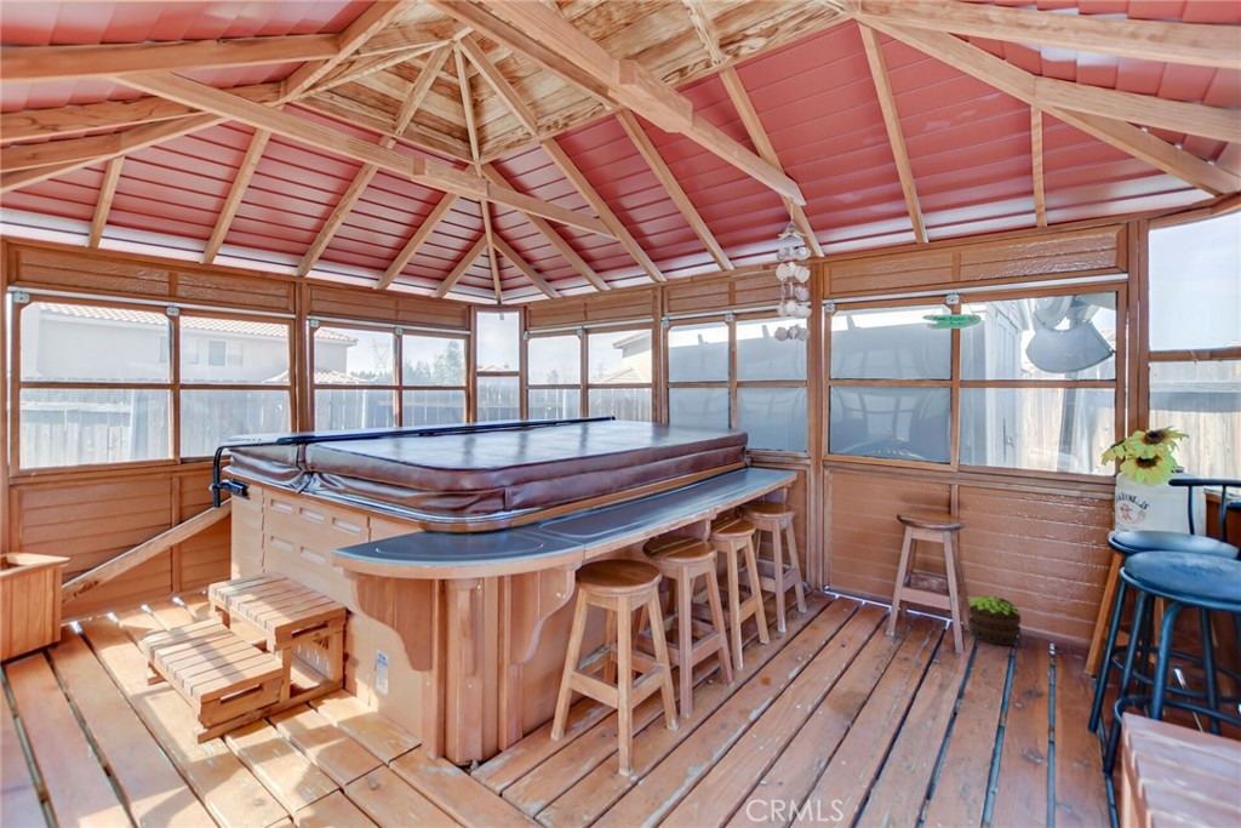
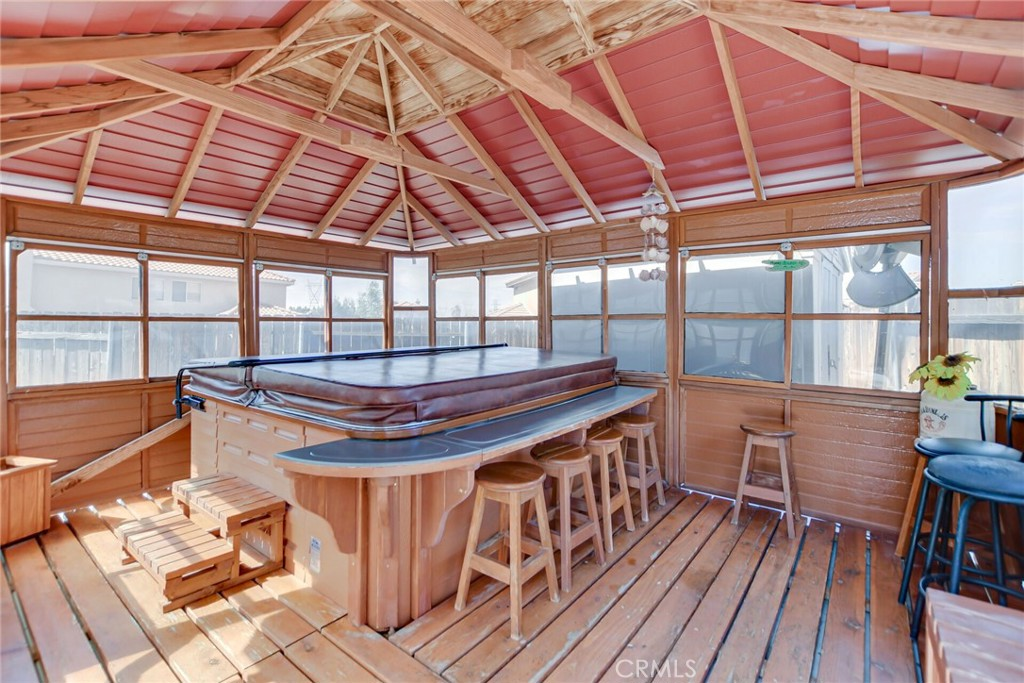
- potted plant (994, 617)
